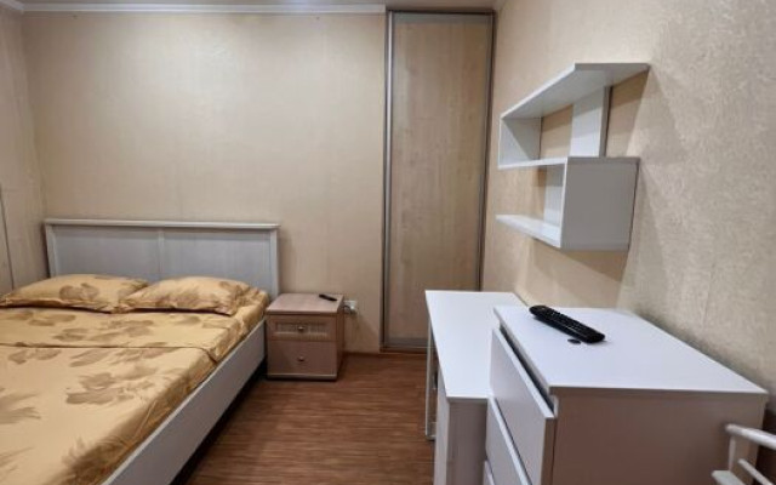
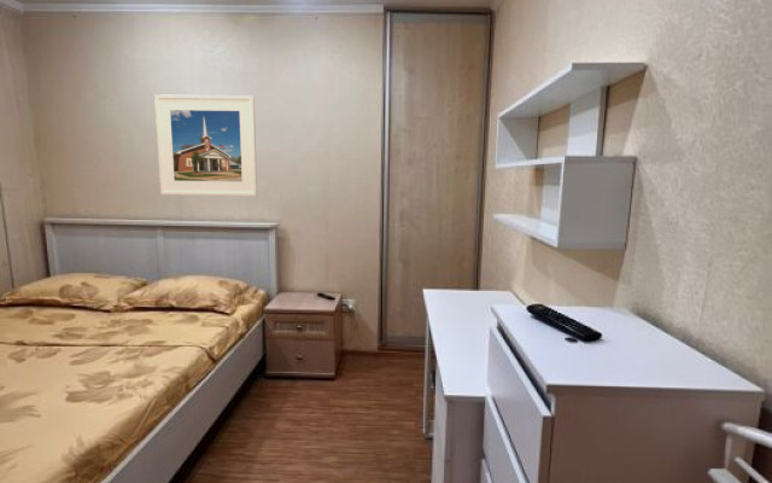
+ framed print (206, 146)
